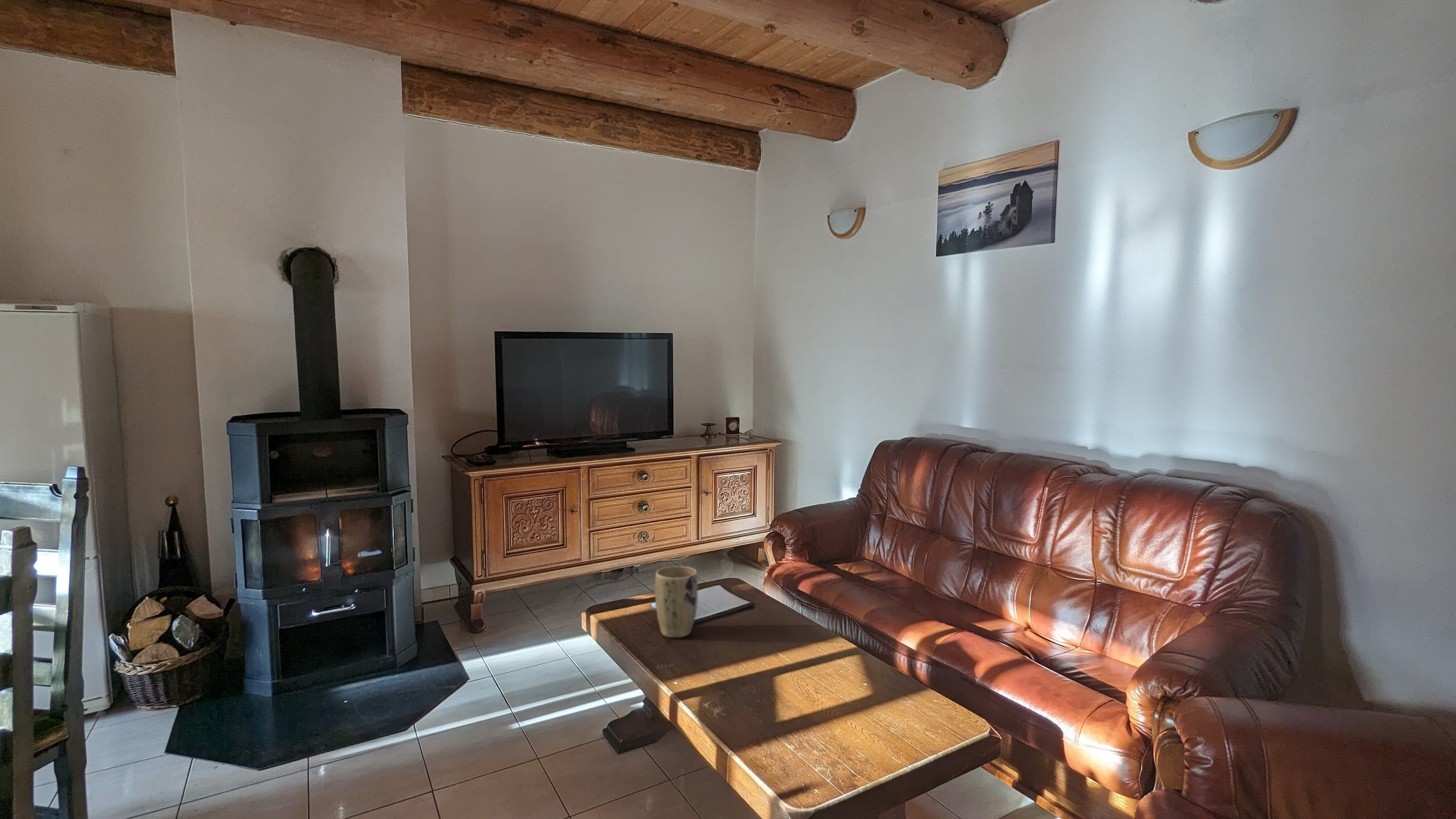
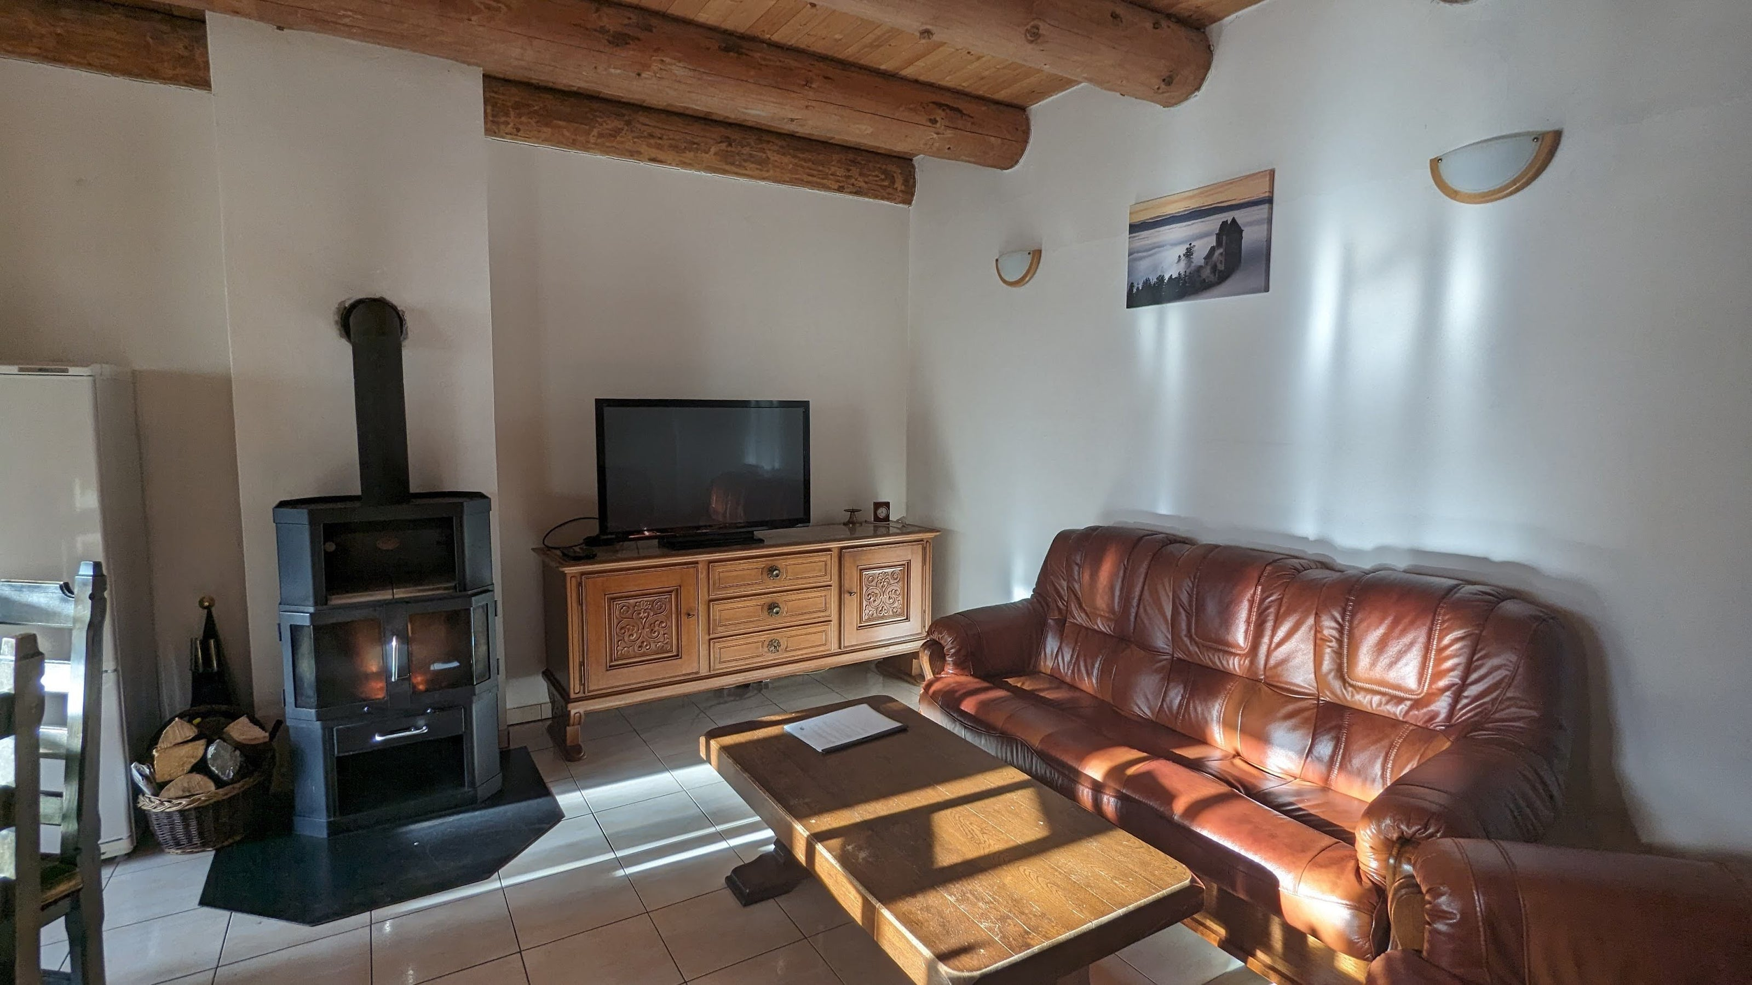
- plant pot (677, 602)
